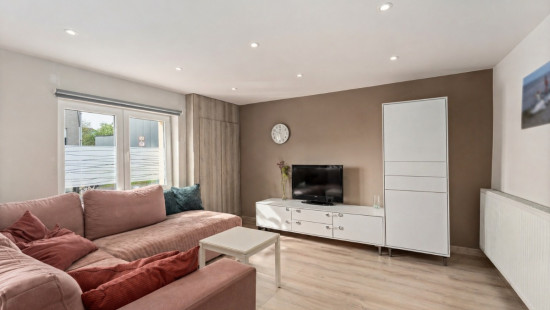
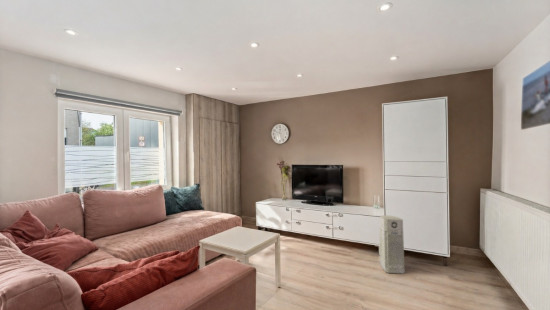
+ air purifier (390, 242)
